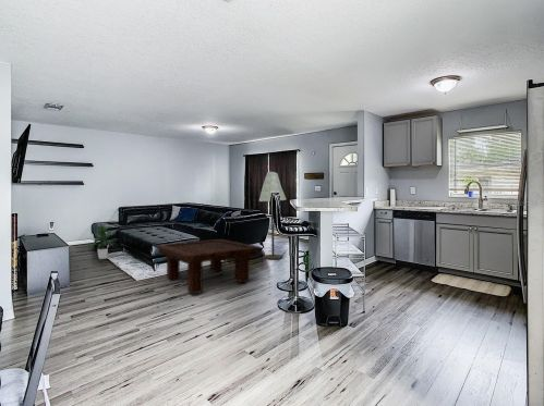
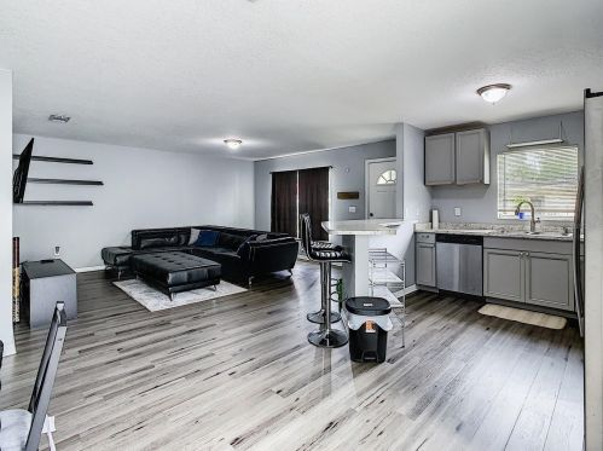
- floor lamp (271, 221)
- indoor plant (102, 241)
- coffee table (205, 261)
